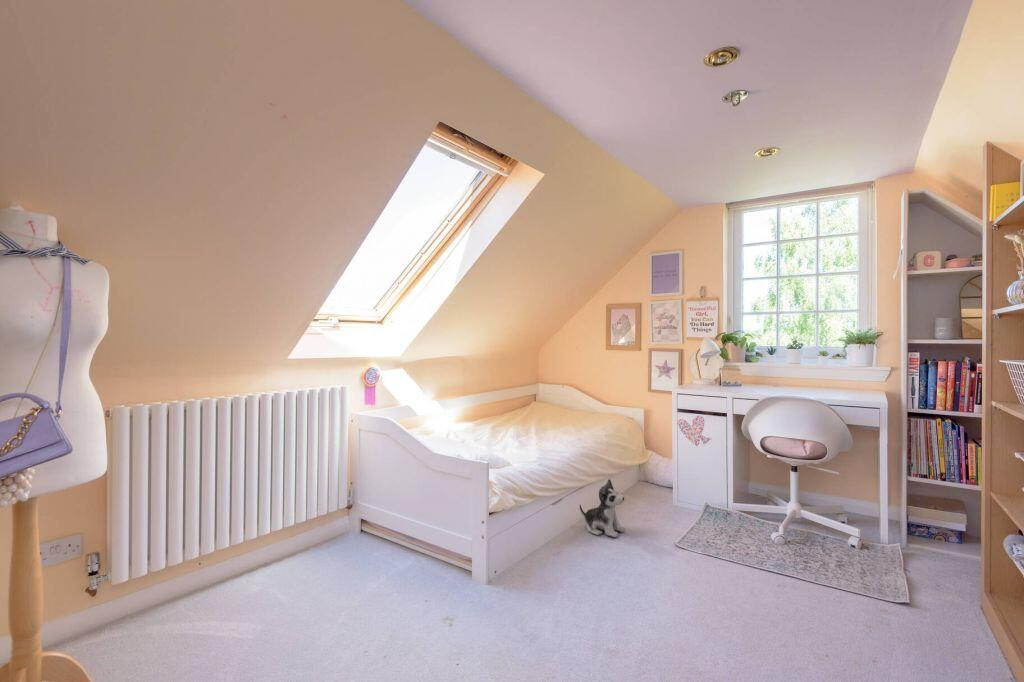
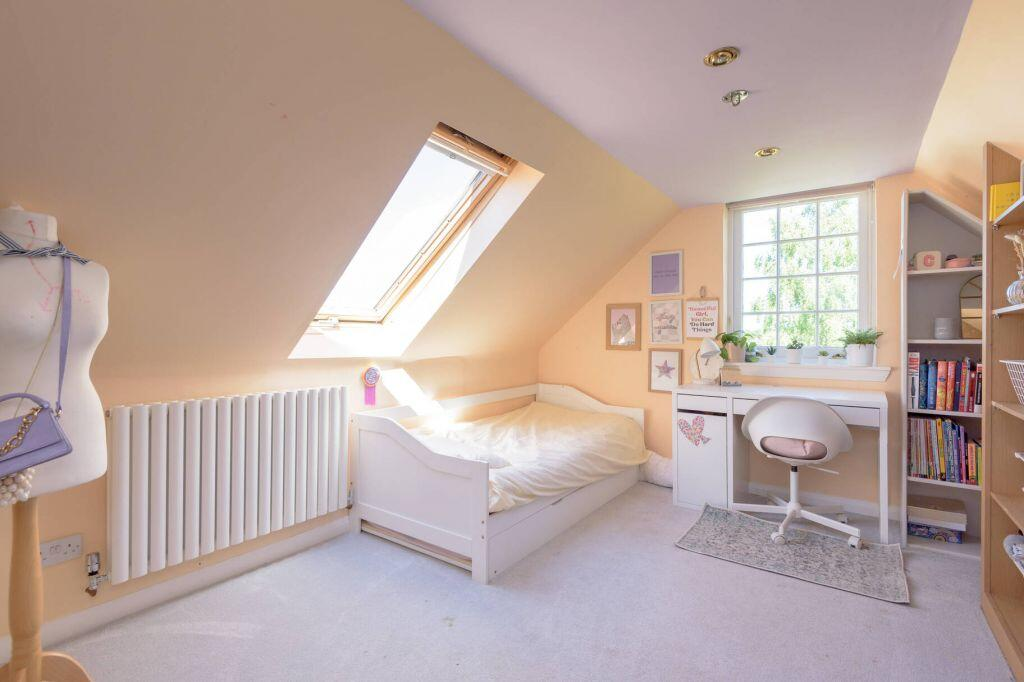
- plush toy (601, 504)
